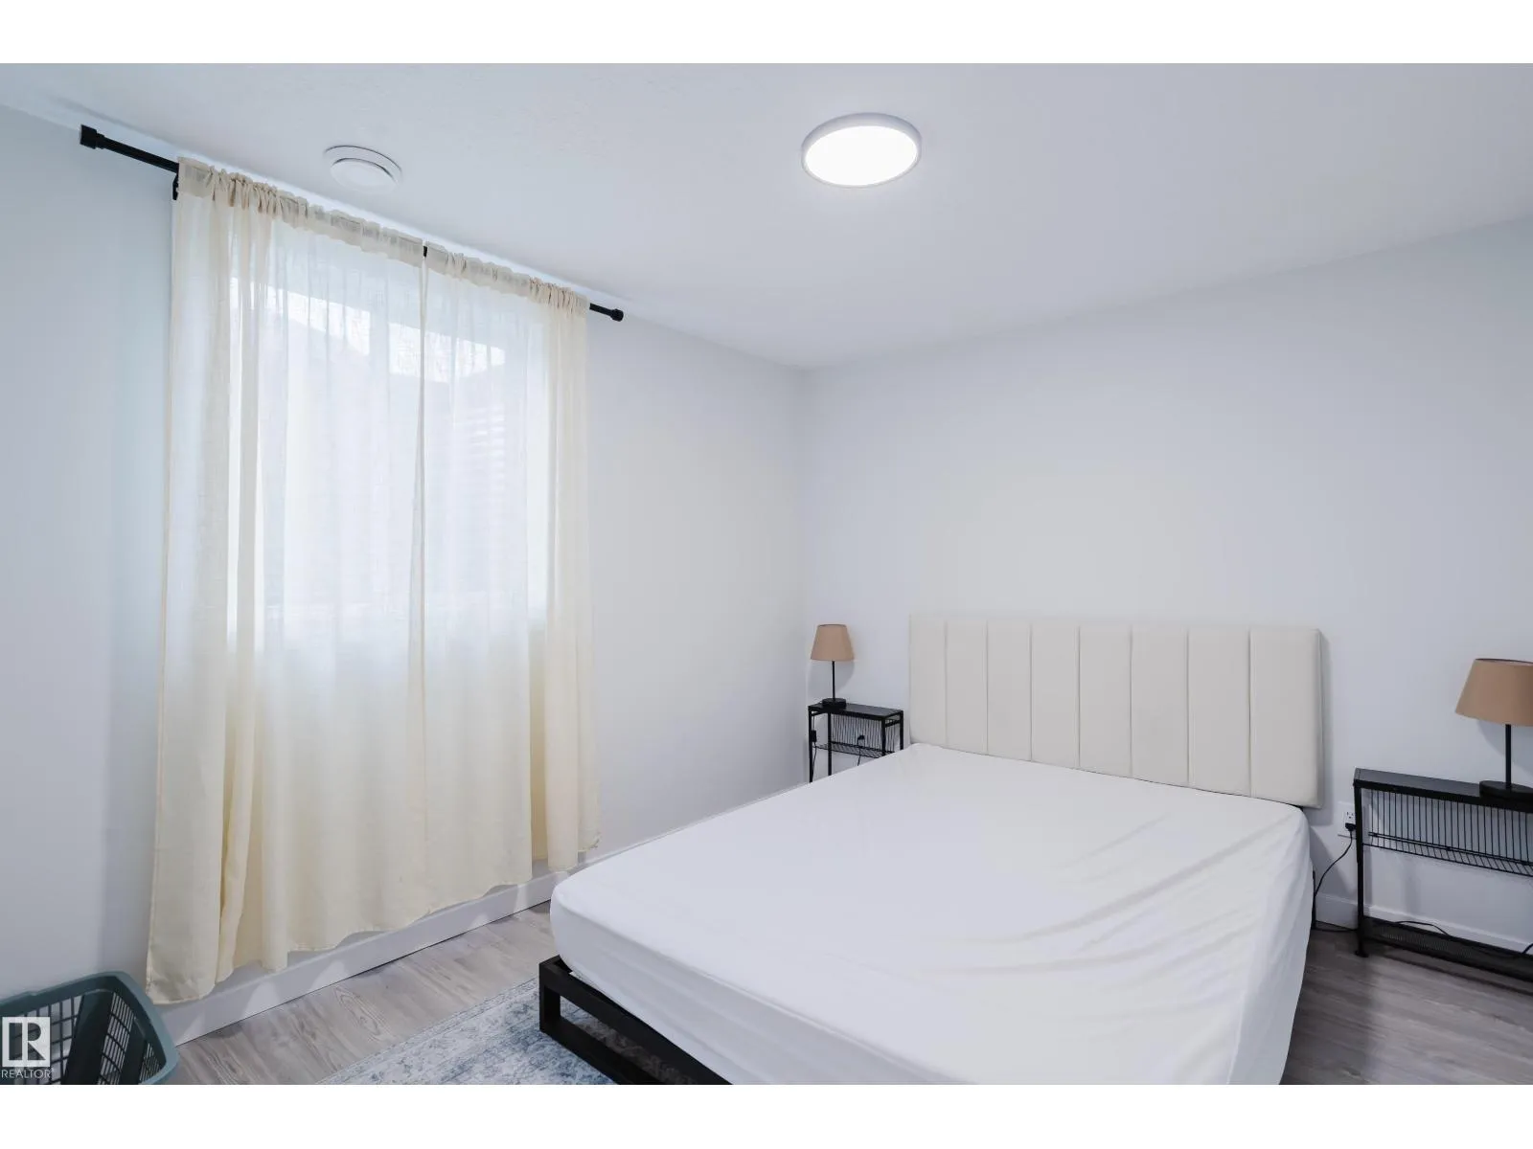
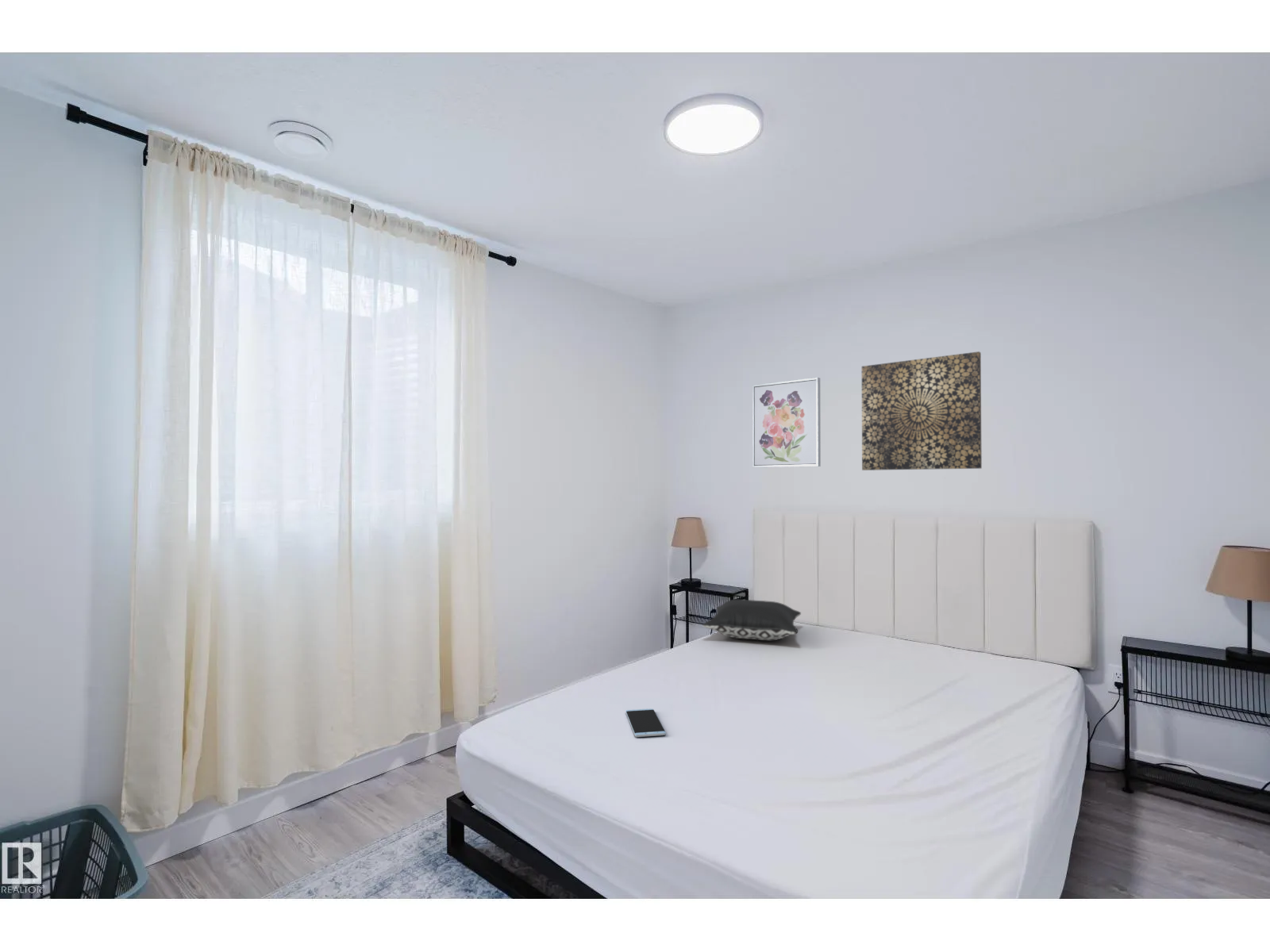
+ wall art (918, 414)
+ smartphone (645, 722)
+ wall art (785, 424)
+ pillow (753, 619)
